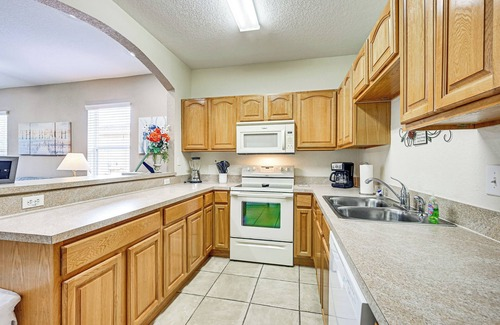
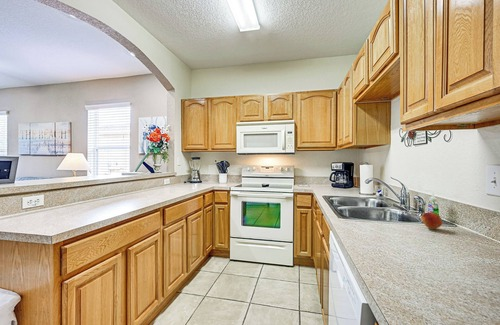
+ fruit (431, 220)
